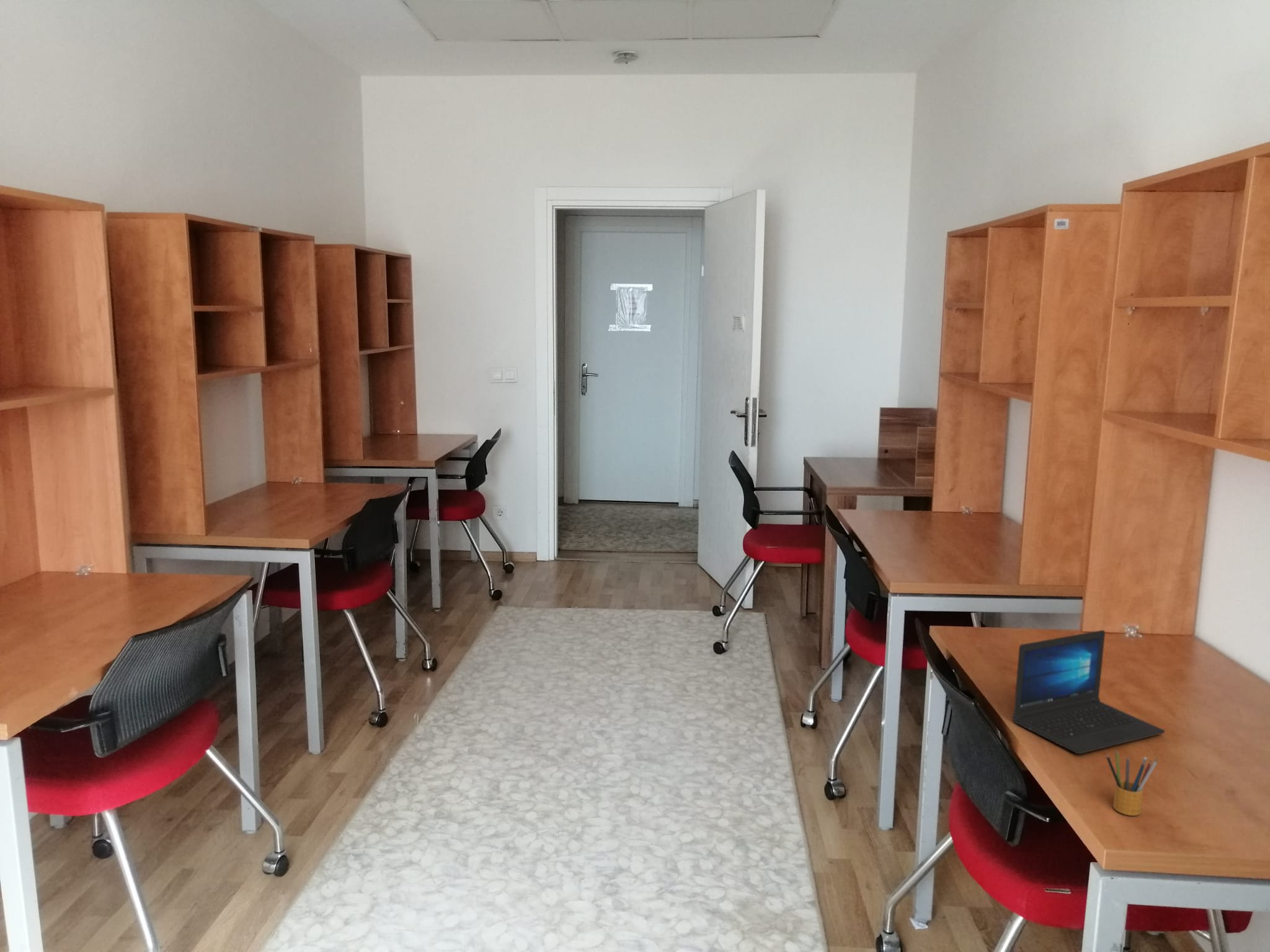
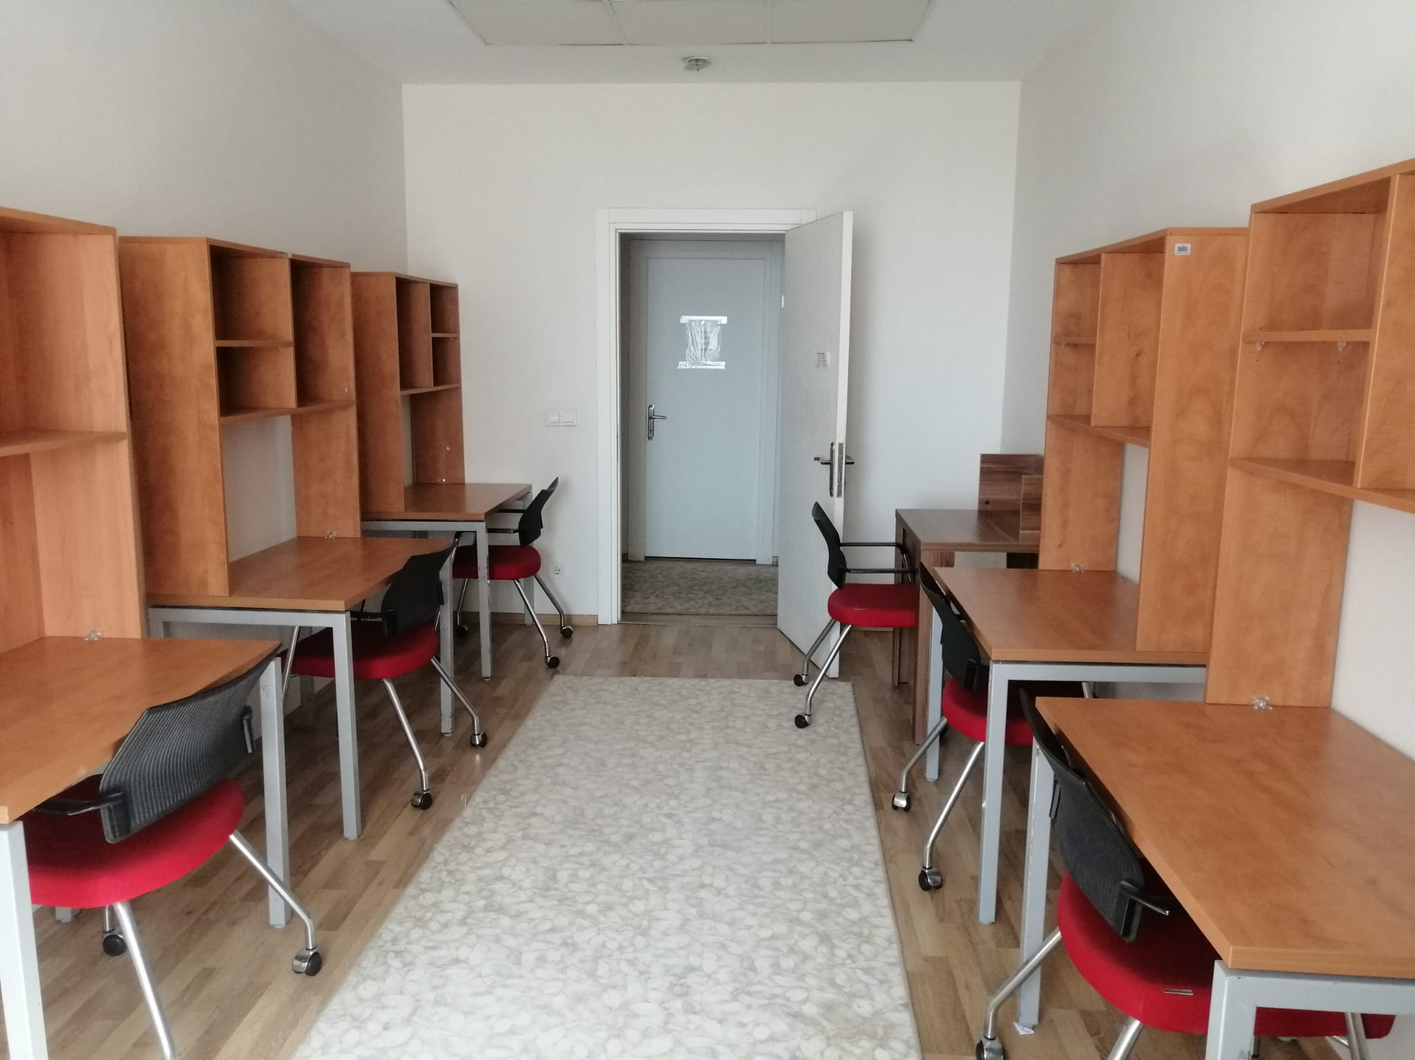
- laptop (1090, 689)
- pencil box (1128, 781)
